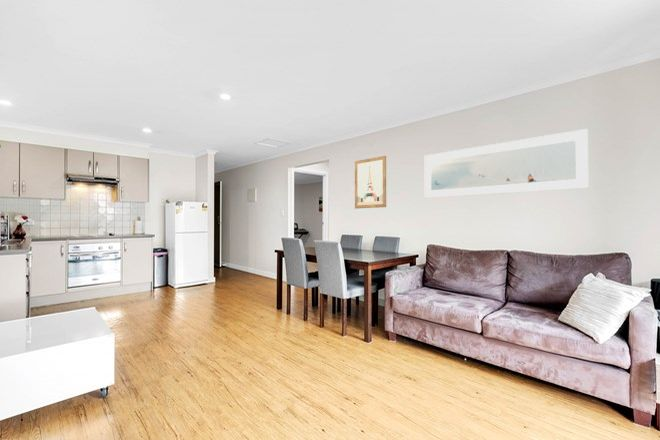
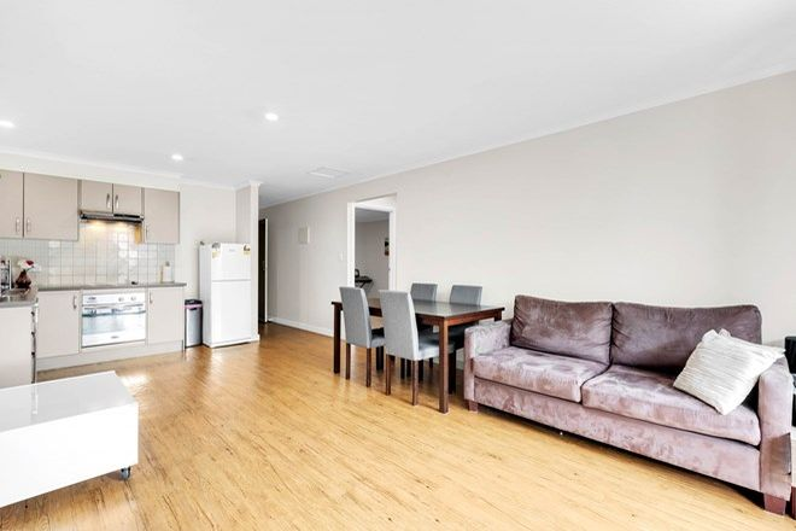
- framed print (493, 169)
- wall art (369, 183)
